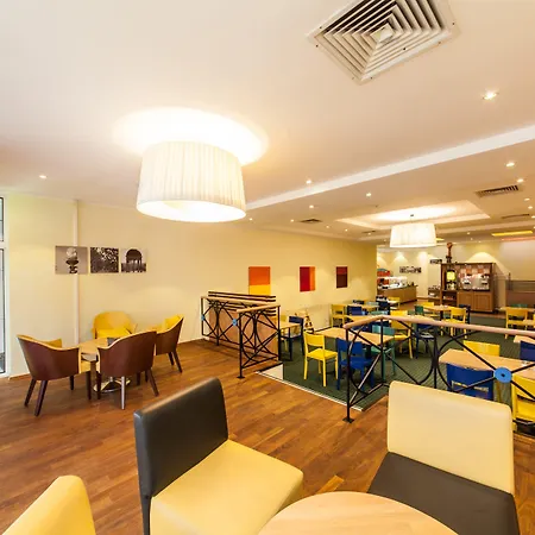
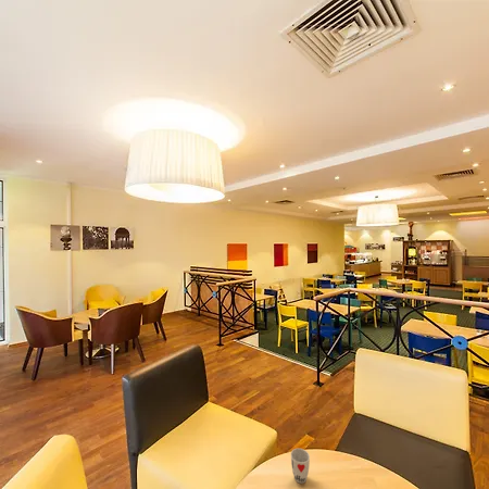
+ cup (300, 466)
